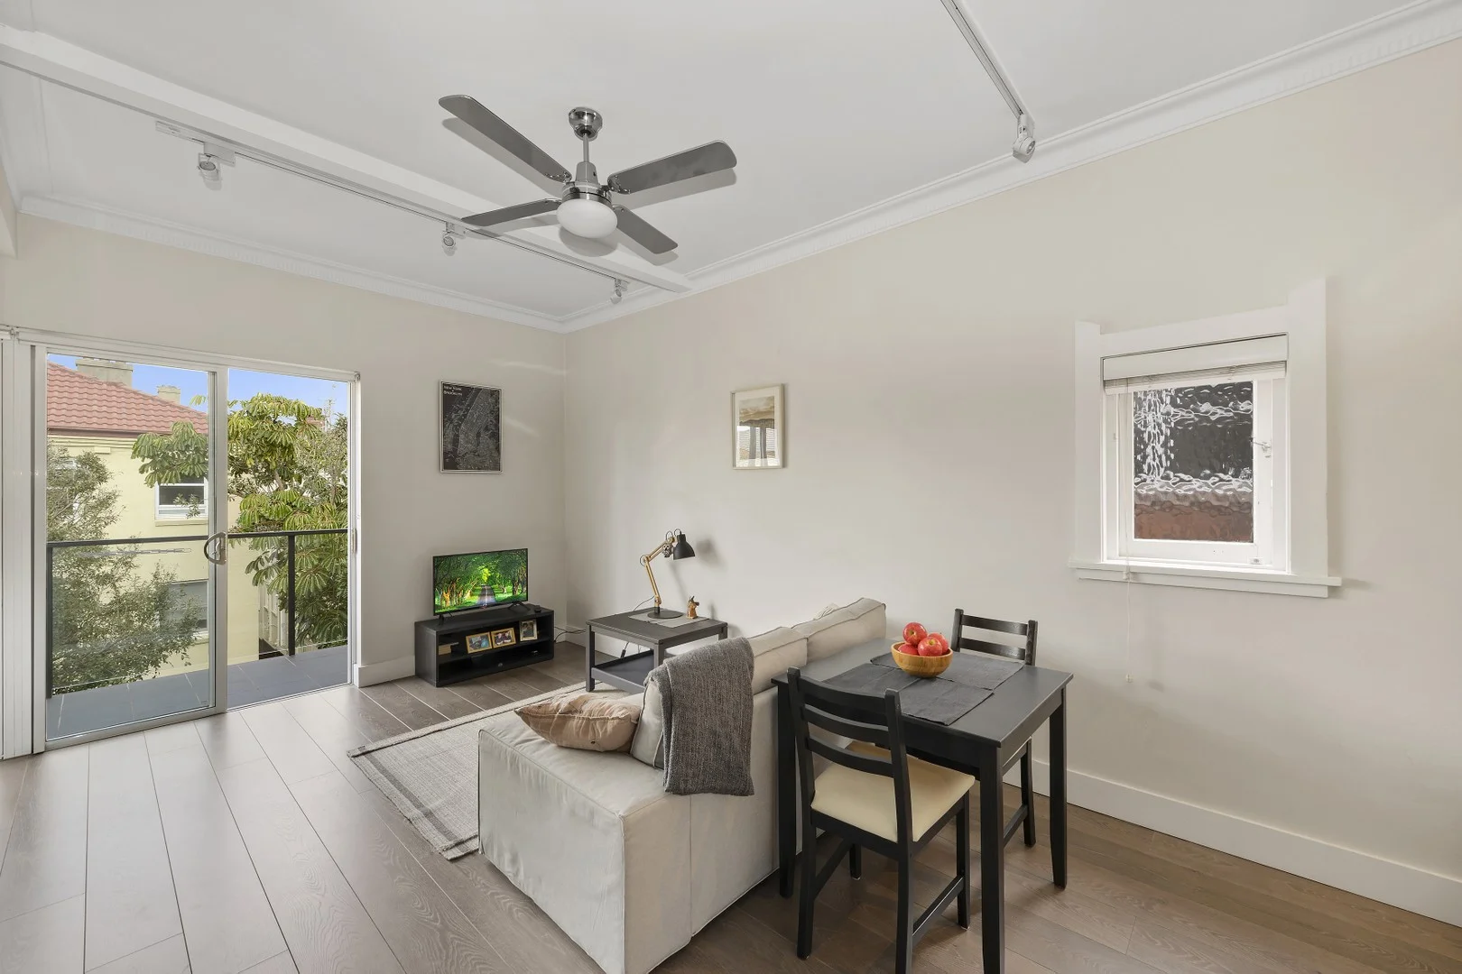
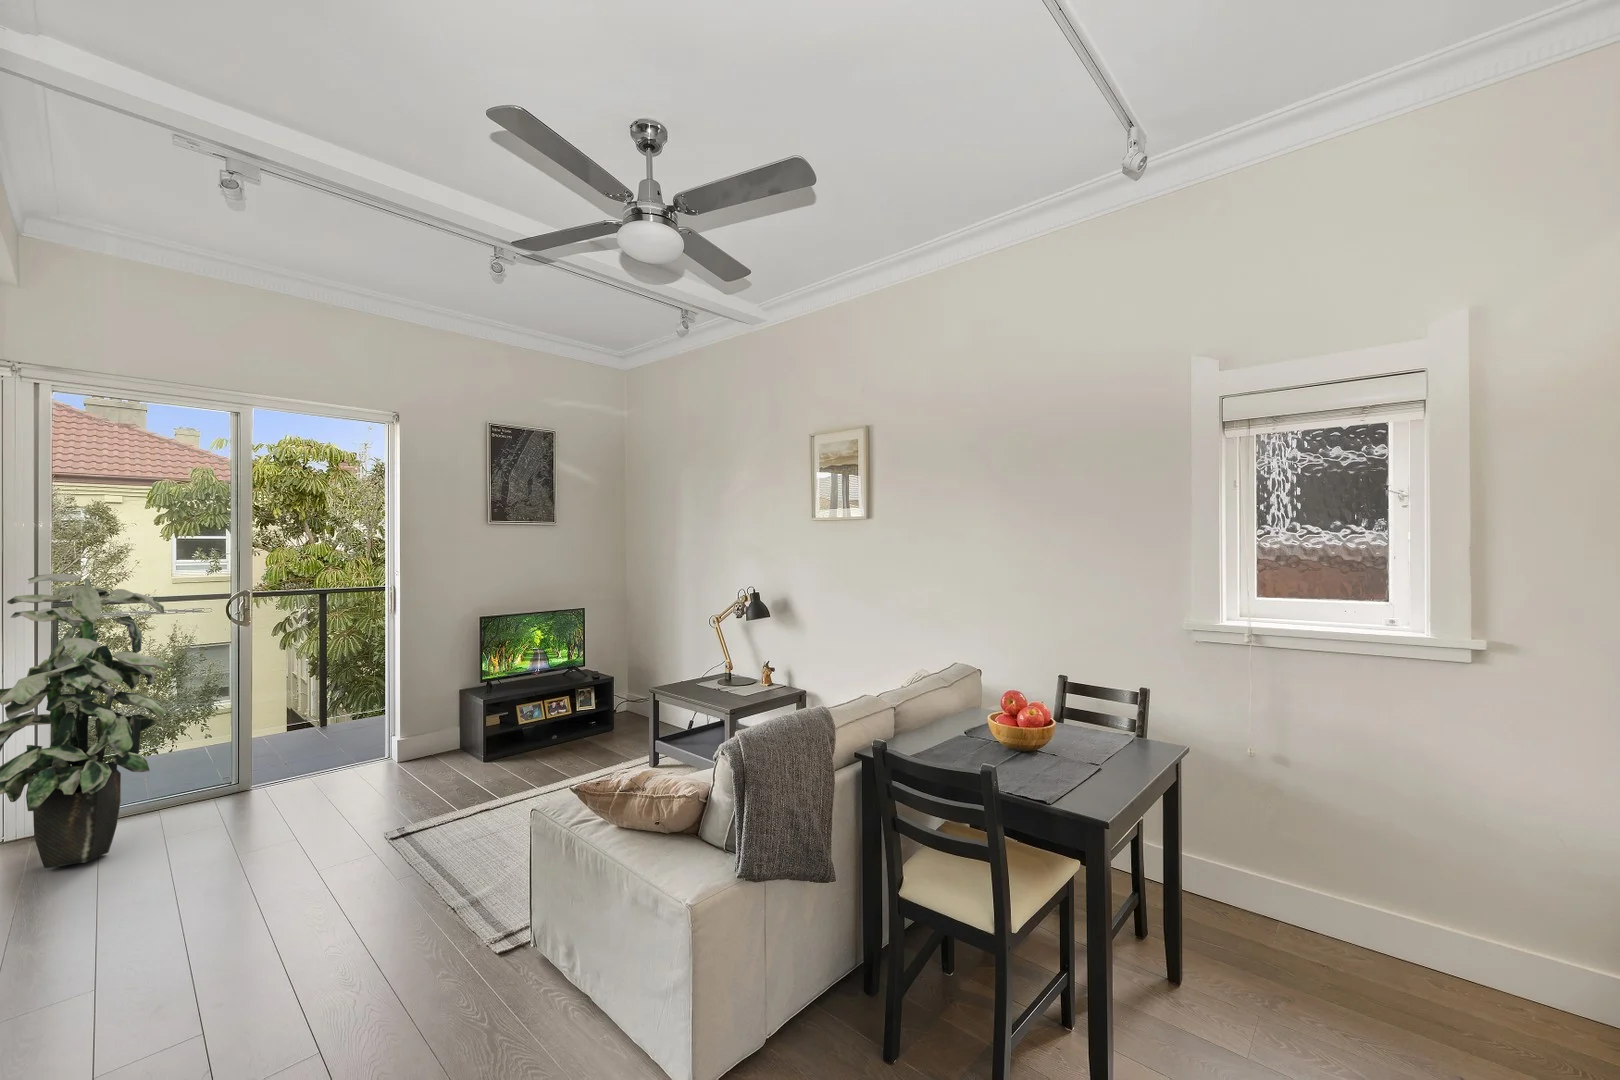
+ indoor plant (72, 715)
